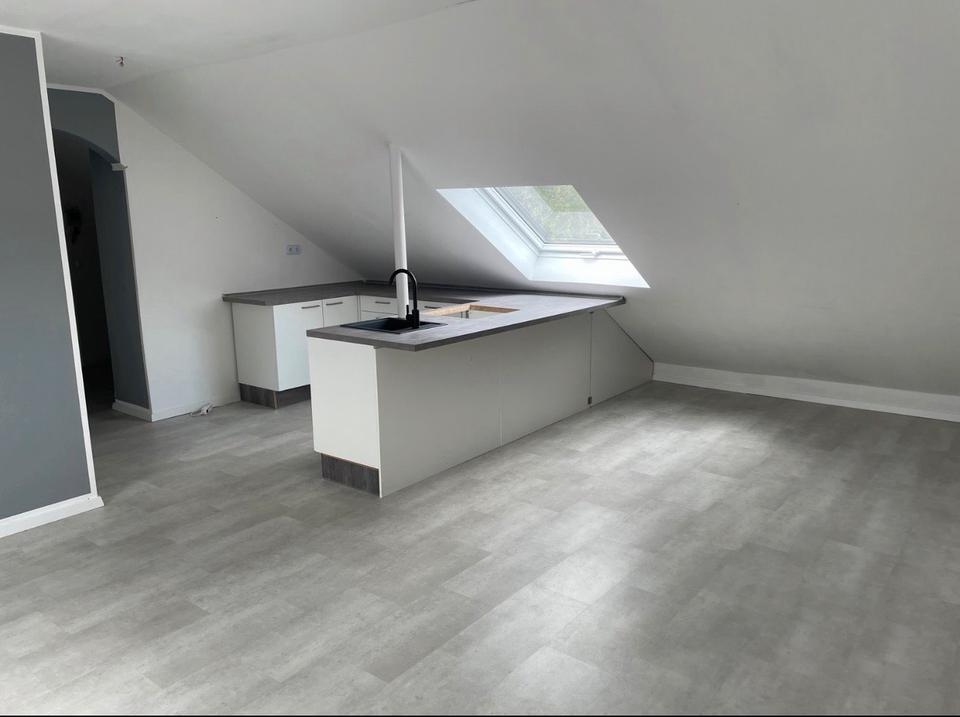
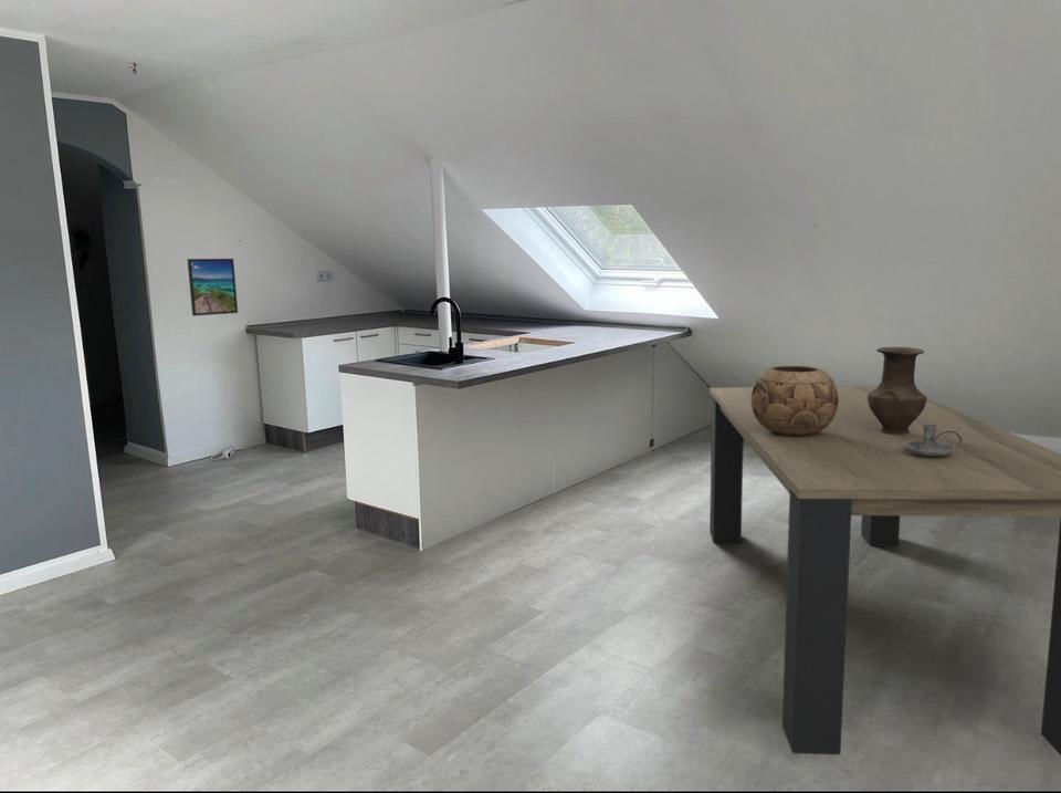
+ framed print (213, 286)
+ dining table (861, 525)
+ candle holder (934, 438)
+ decorative bowl (794, 399)
+ vase (896, 389)
